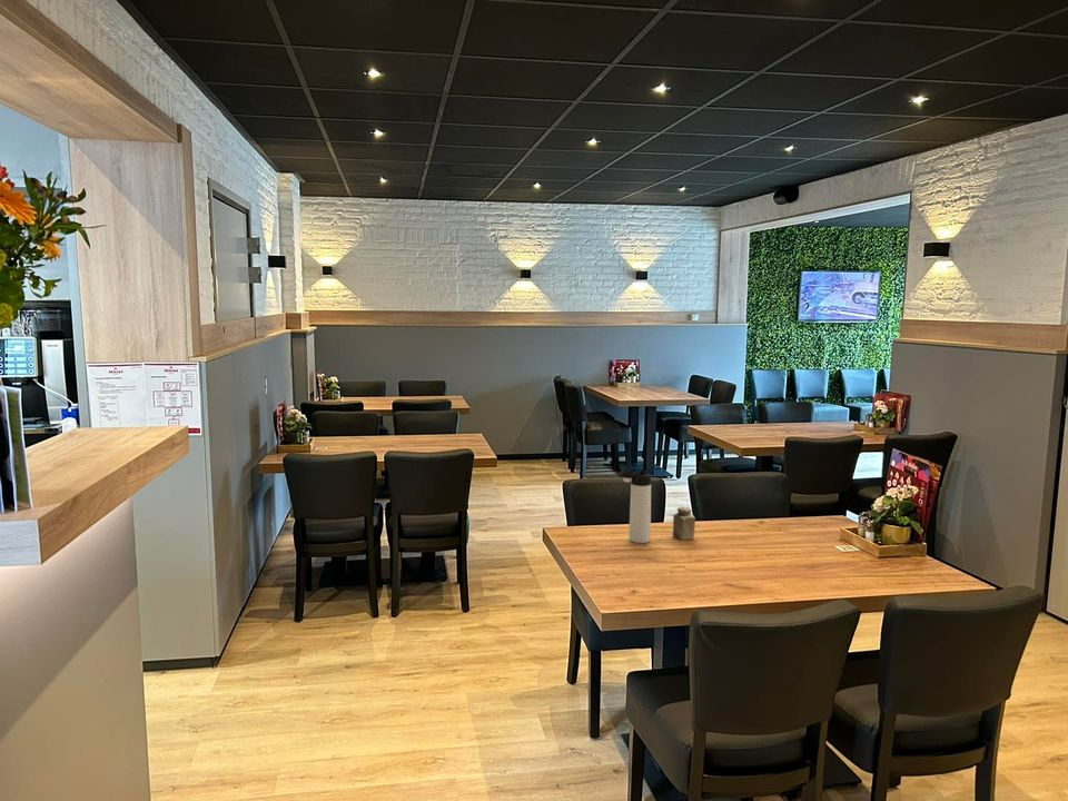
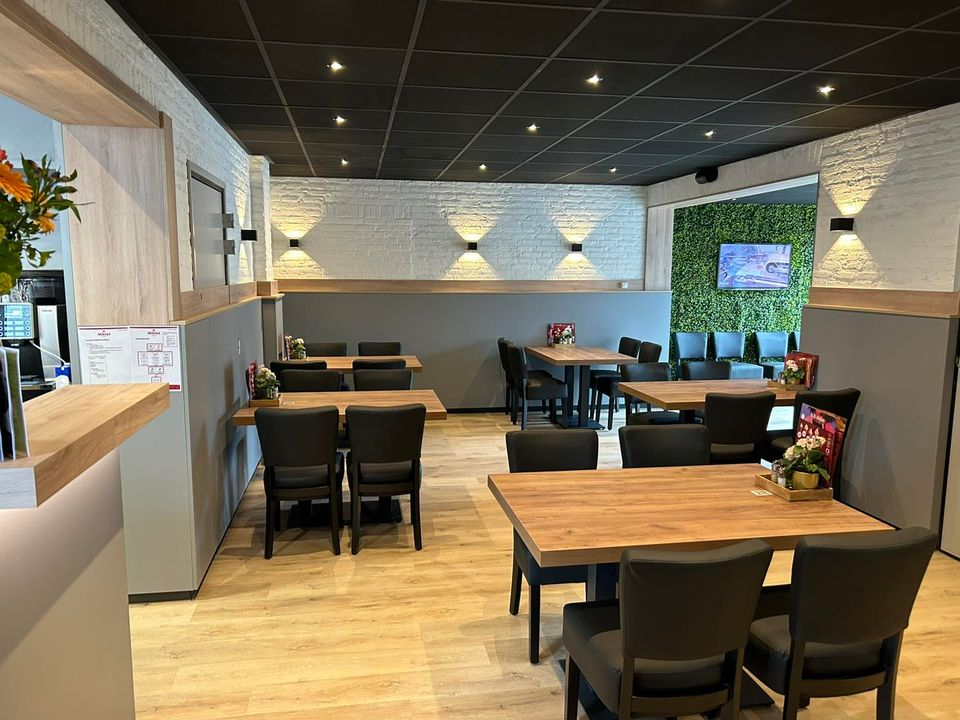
- thermos bottle (635, 505)
- salt shaker (683, 522)
